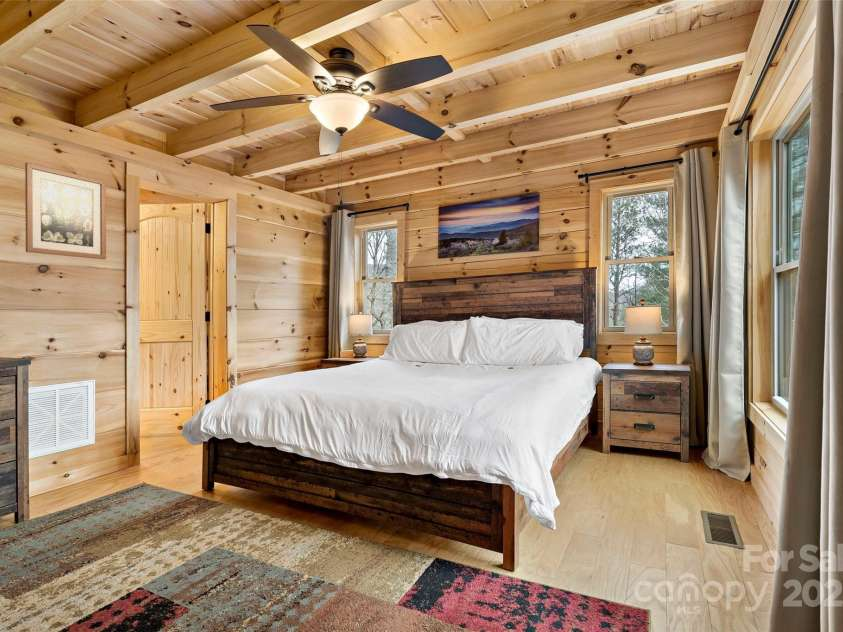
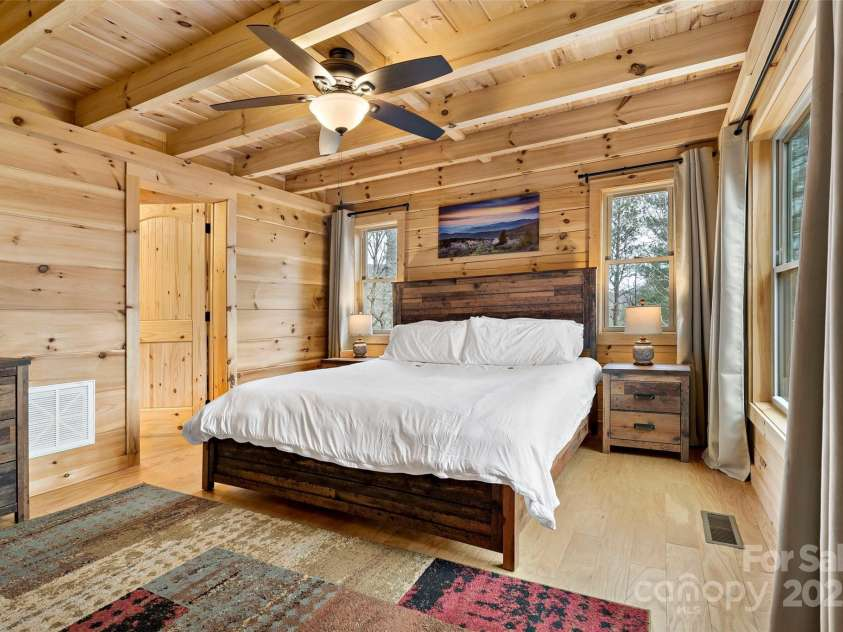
- wall art (68, 214)
